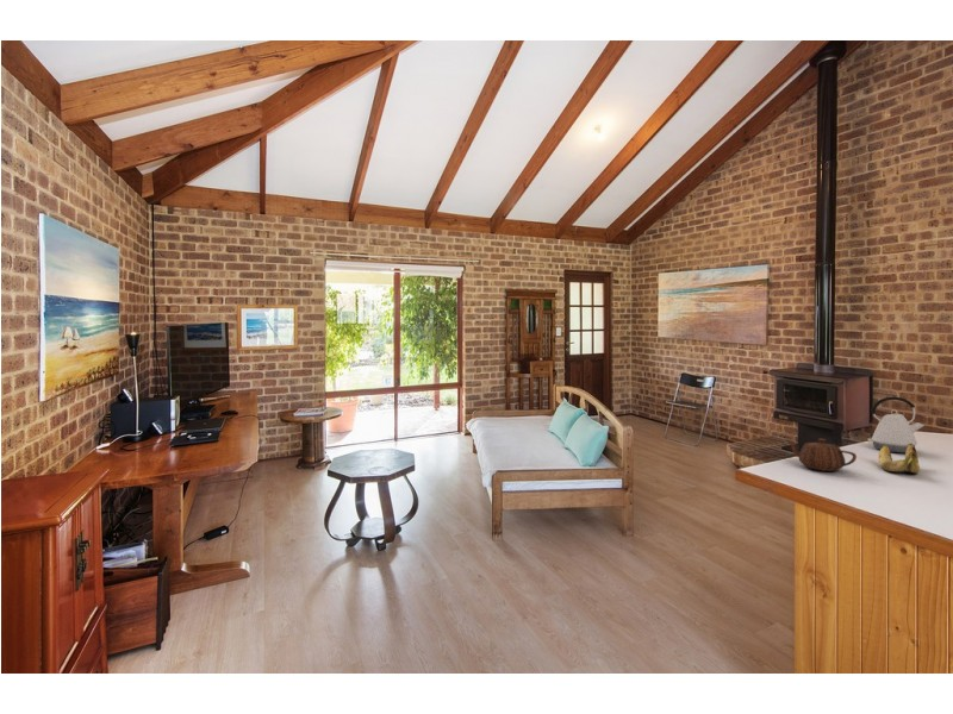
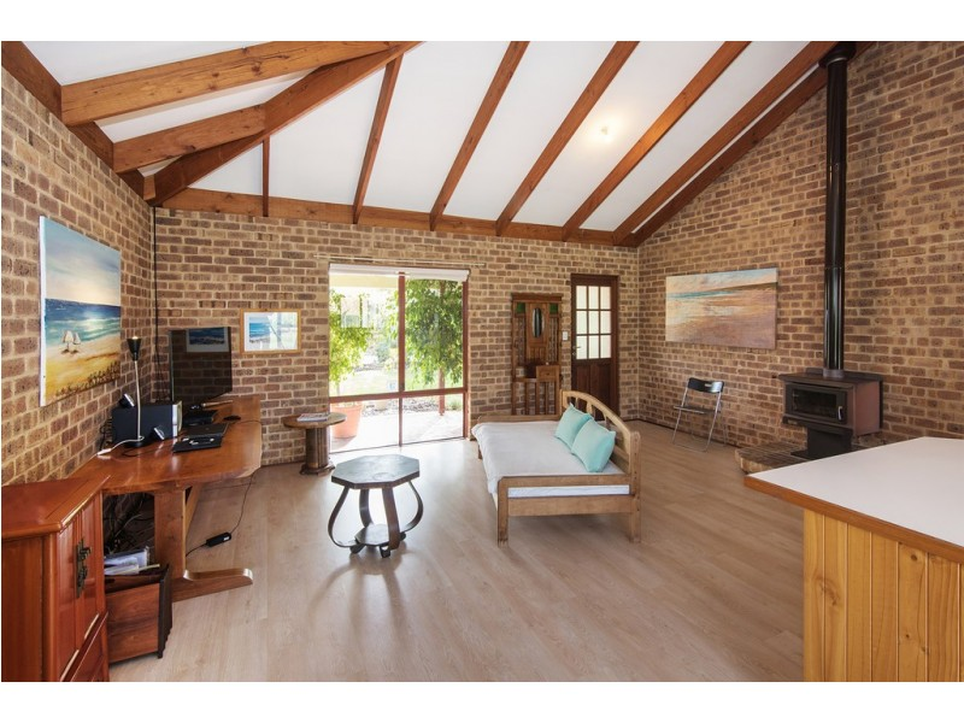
- banana (905, 455)
- kettle (895, 422)
- teapot (818, 452)
